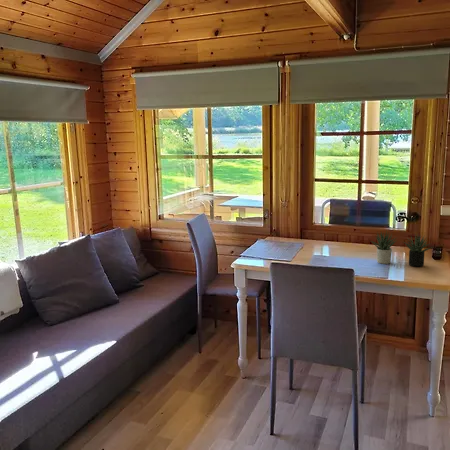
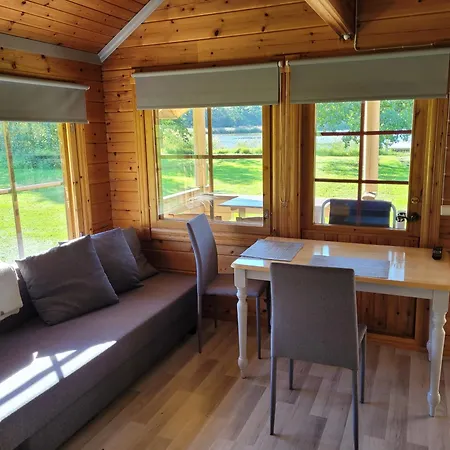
- succulent plant (403, 242)
